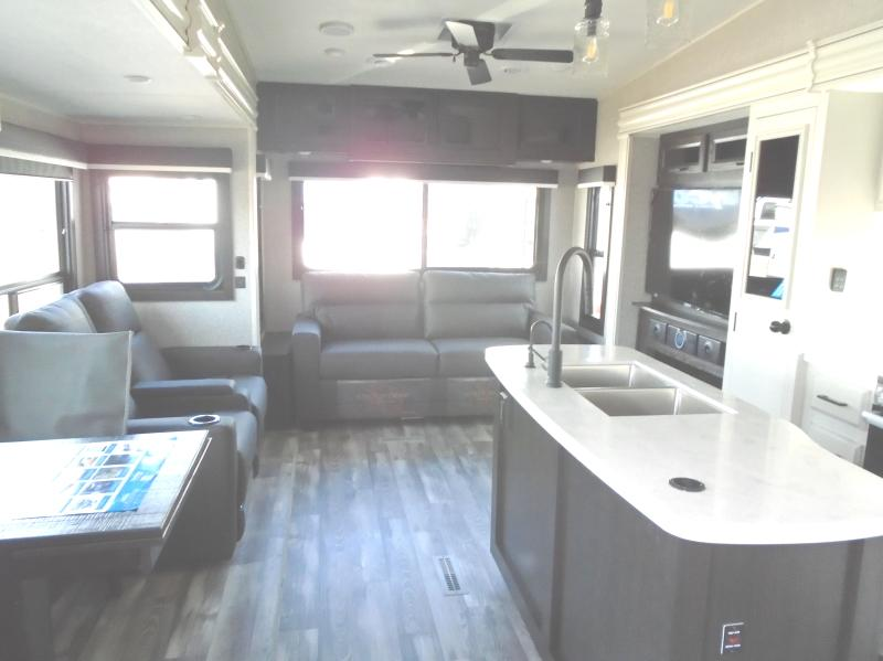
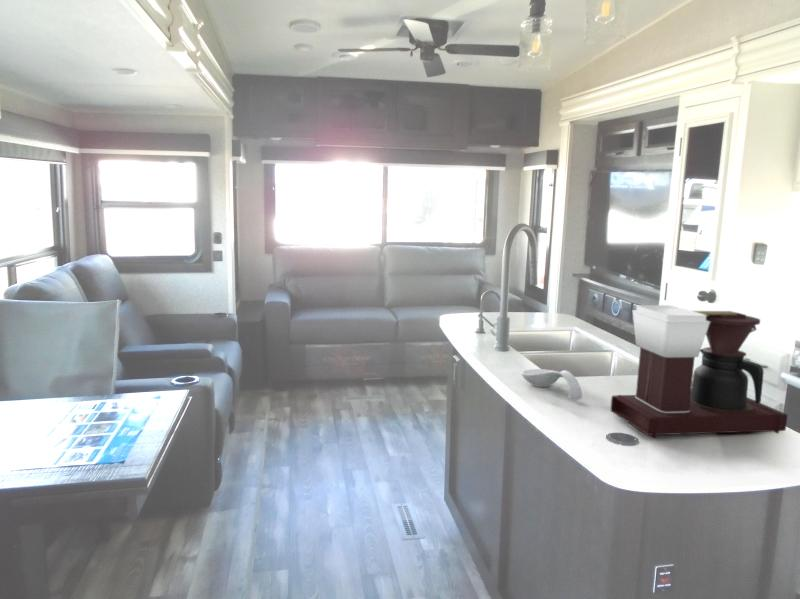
+ spoon rest (552, 378)
+ coffee maker (700, 367)
